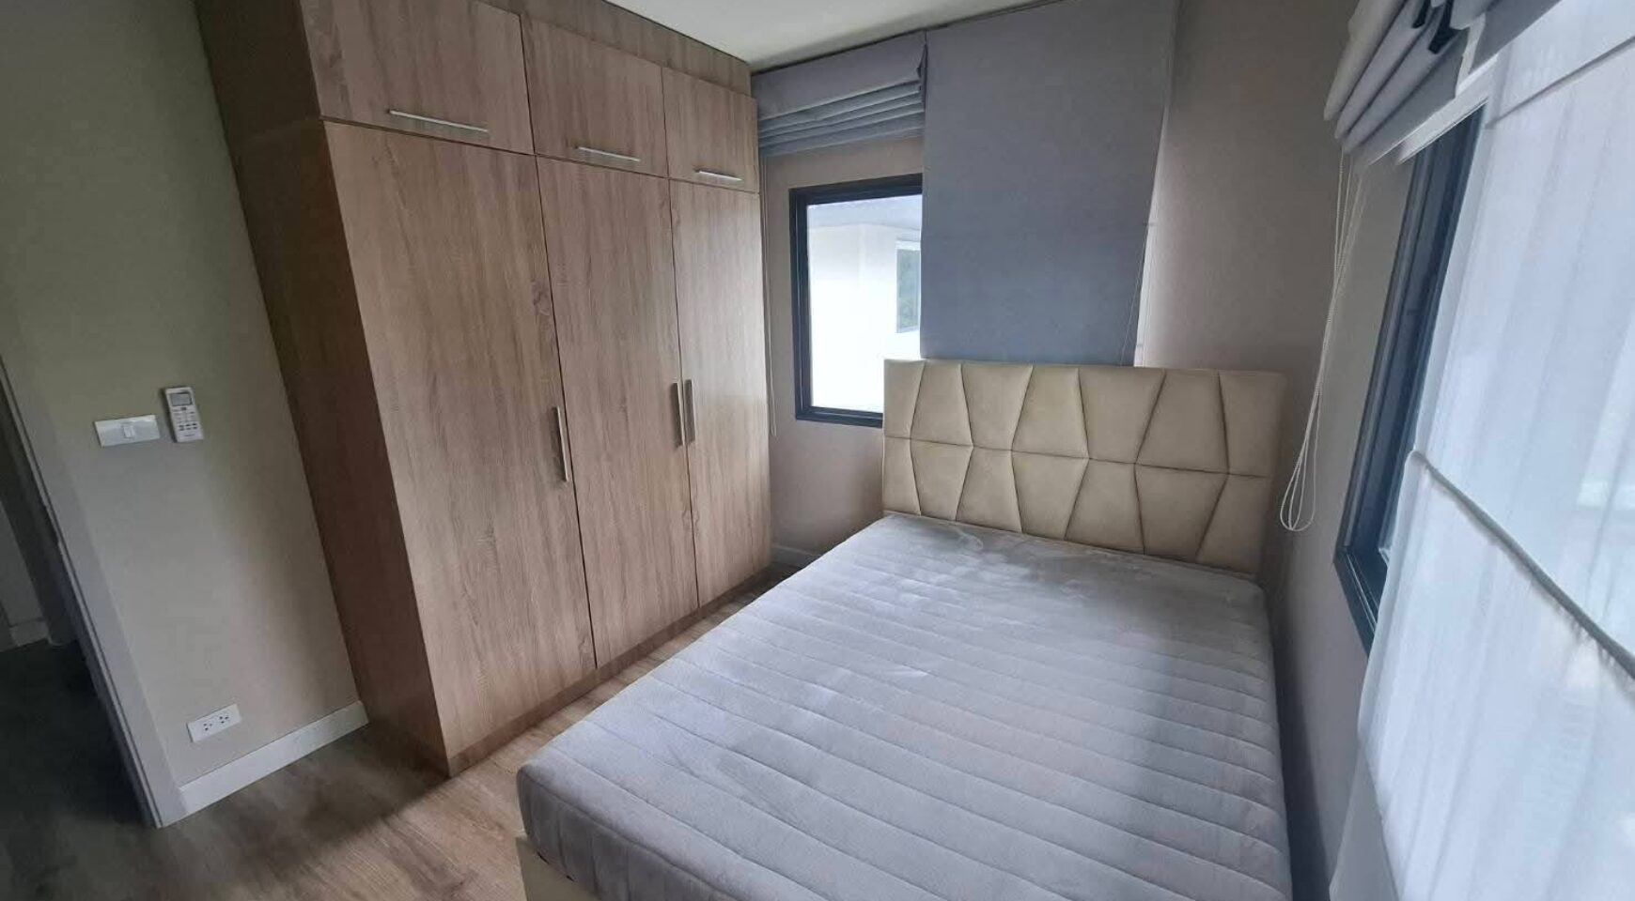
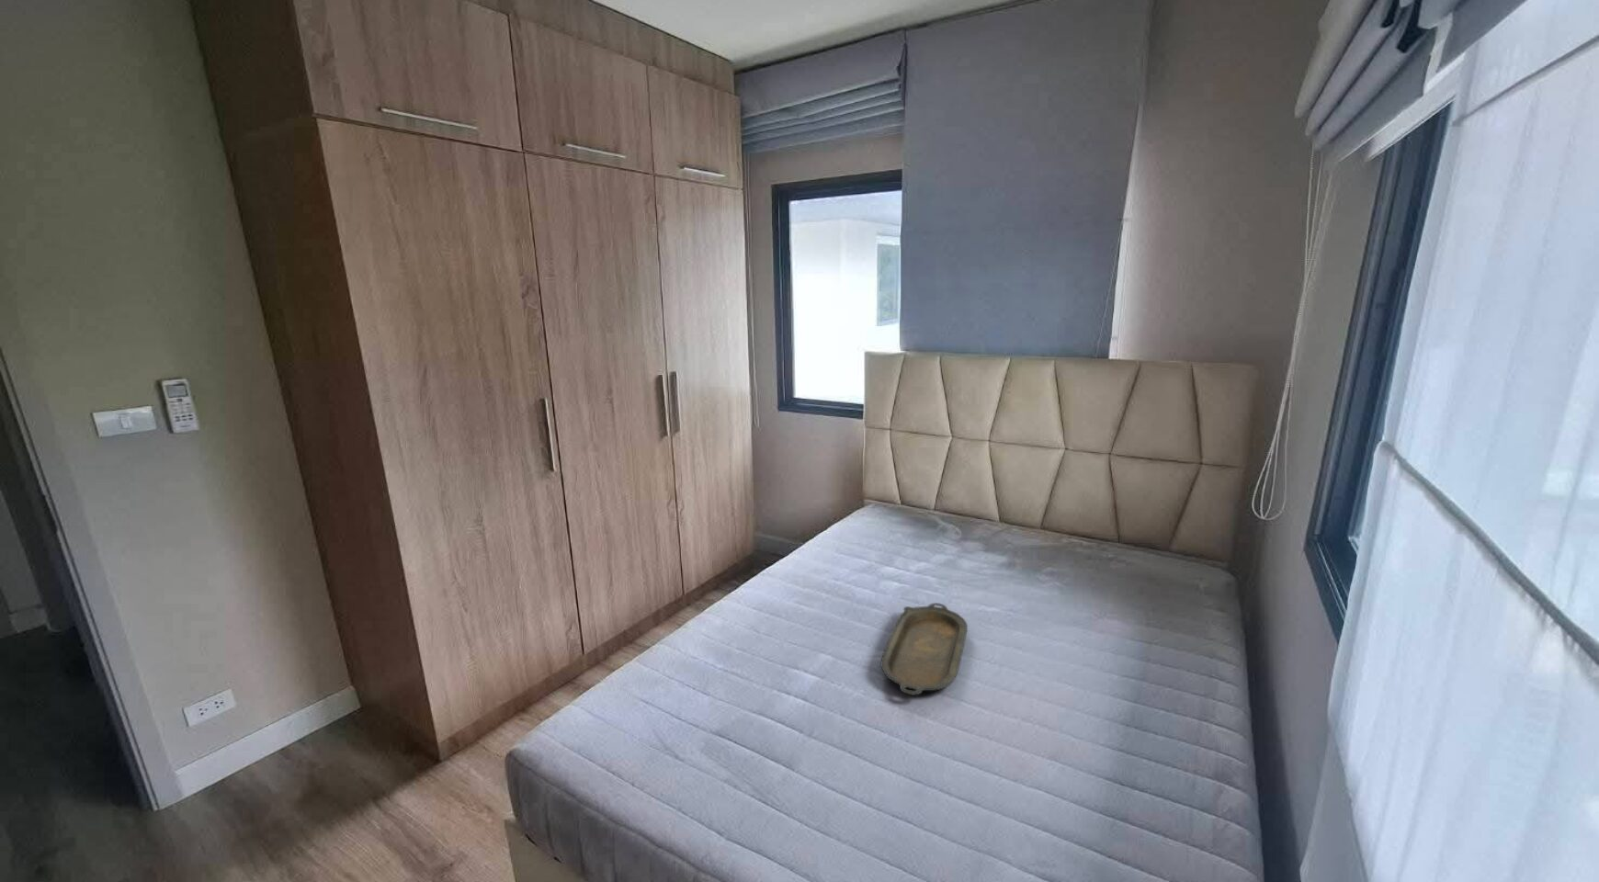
+ serving tray (926, 646)
